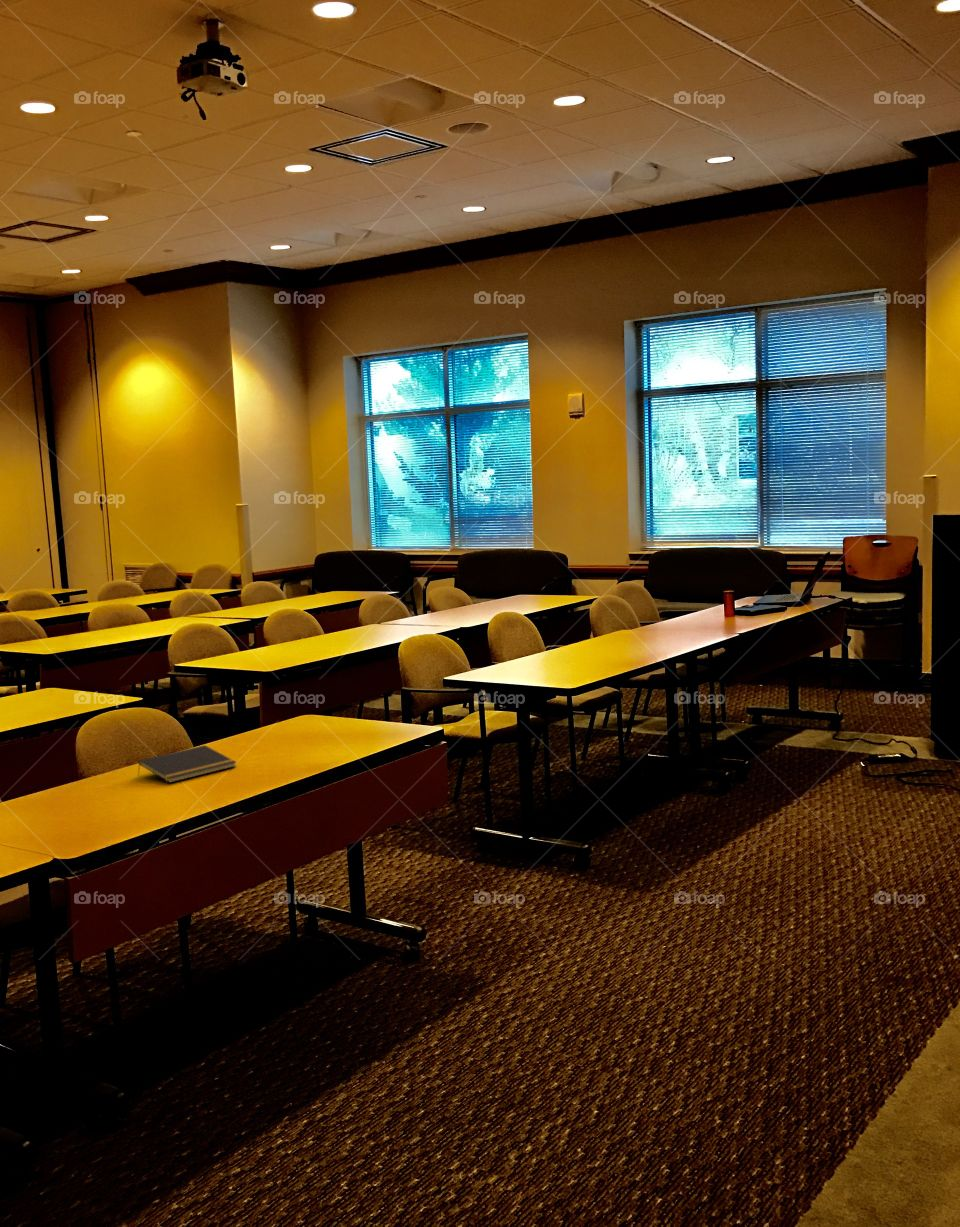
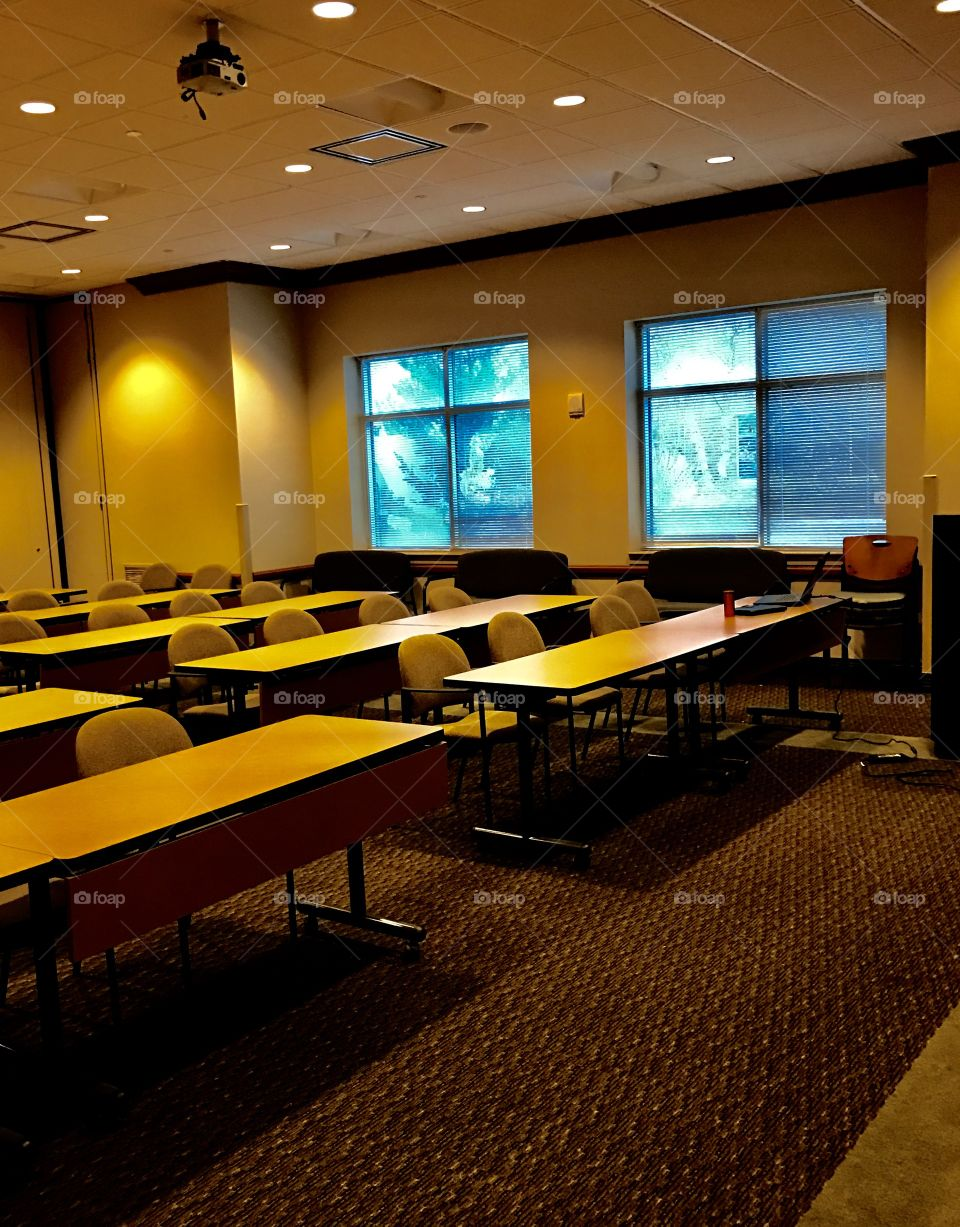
- notepad (188, 763)
